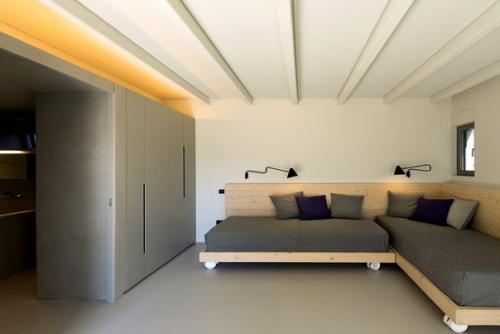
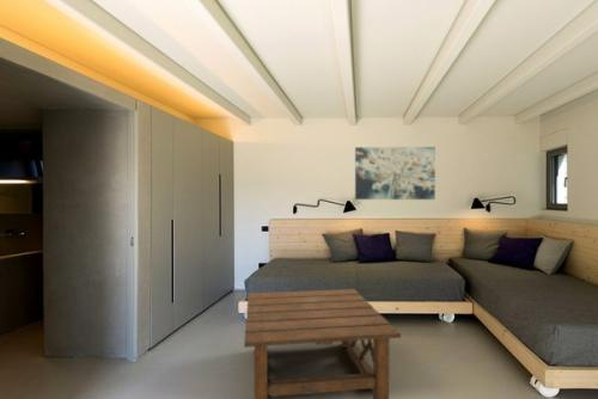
+ coffee table (311, 340)
+ wall art (395, 173)
